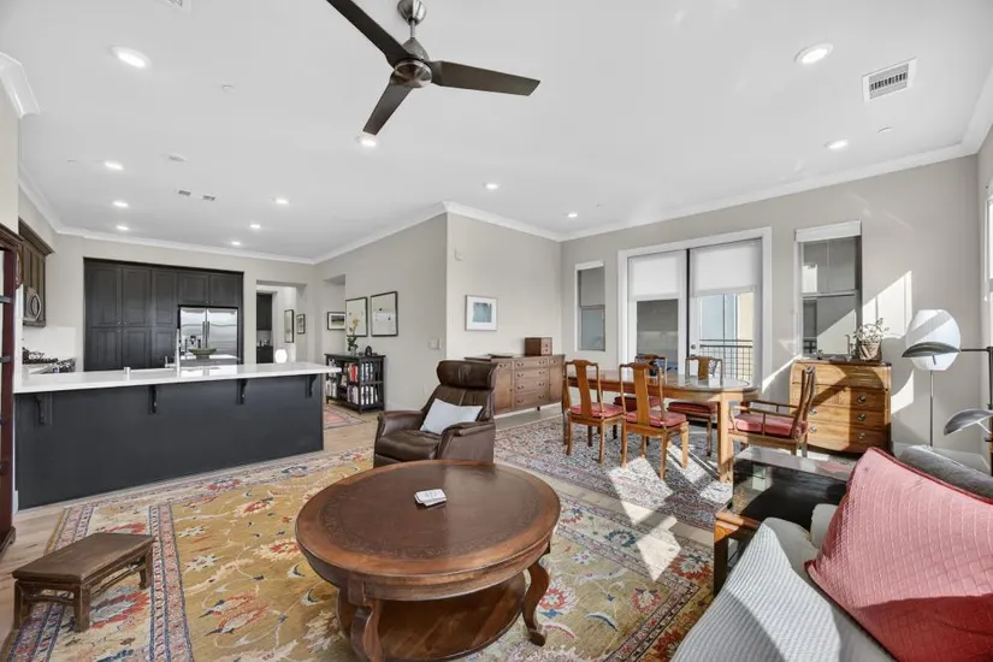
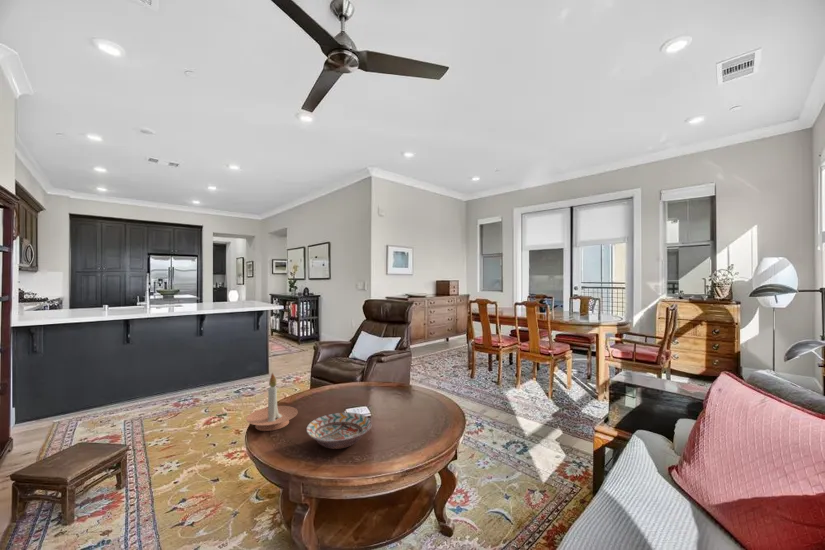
+ candle holder (272, 398)
+ decorative bowl (339, 433)
